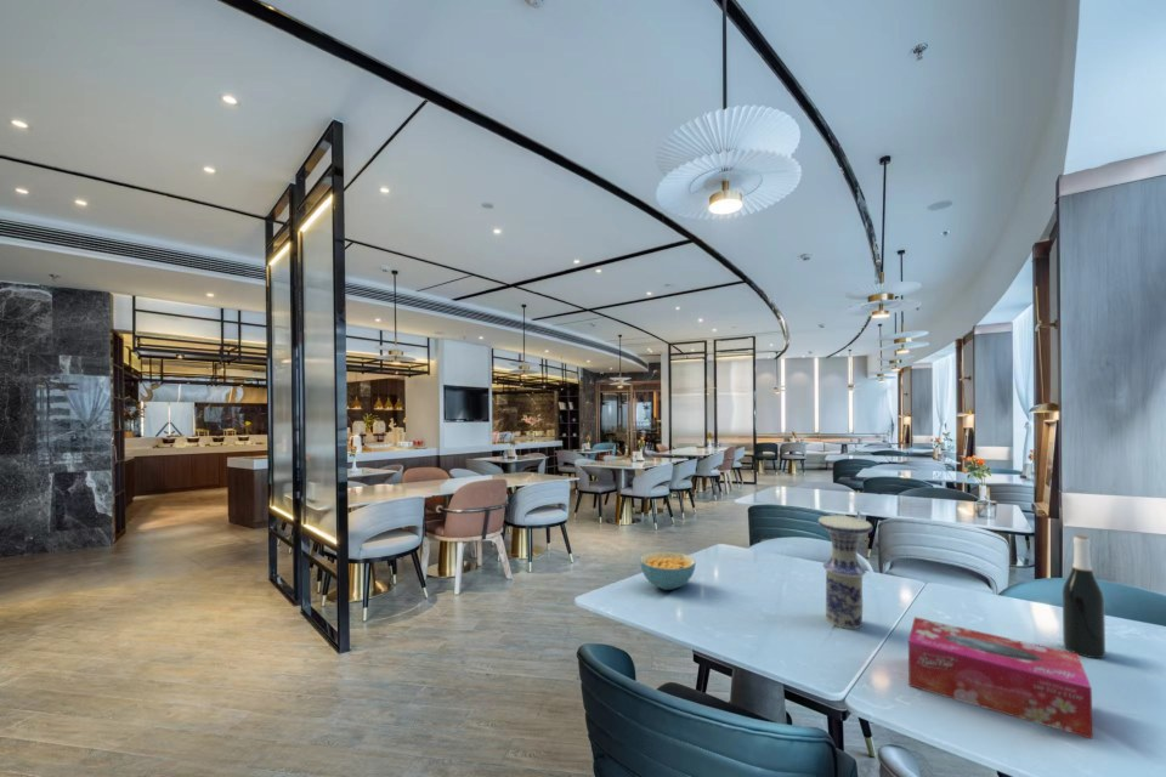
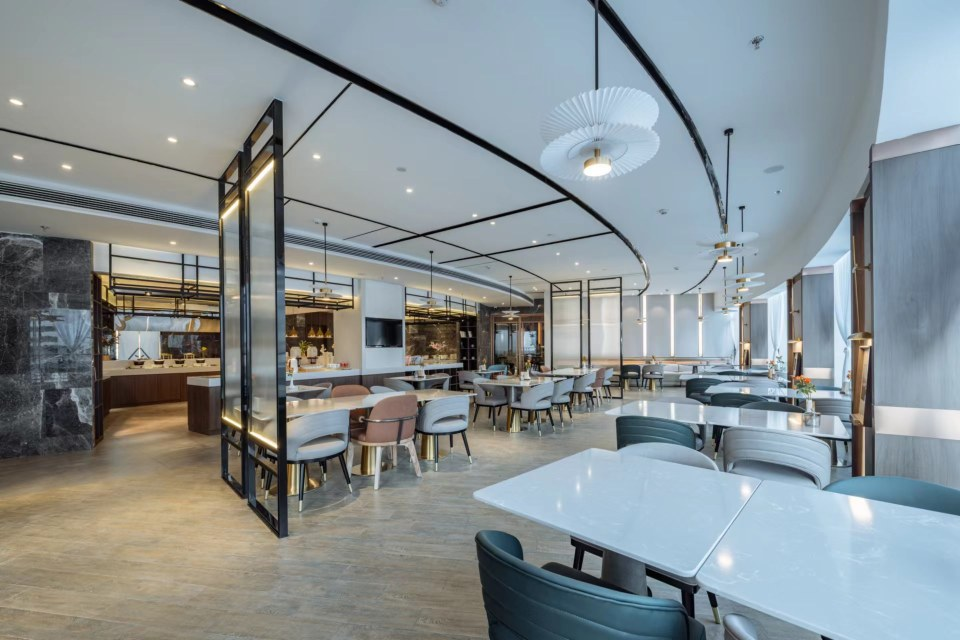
- wine bottle (1082, 592)
- vase (844, 572)
- cereal bowl (667, 573)
- tissue box (991, 670)
